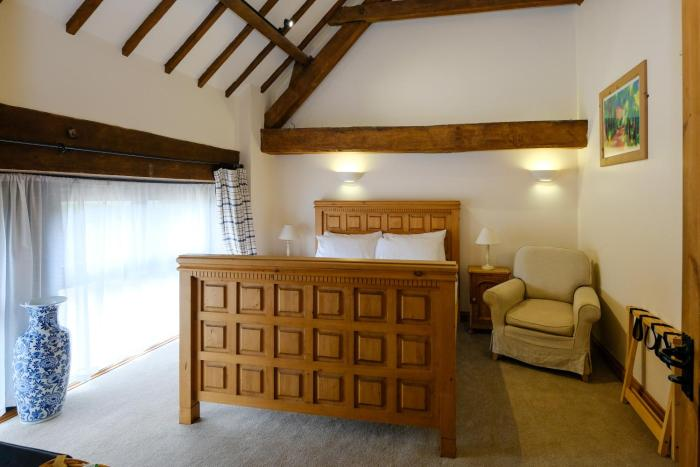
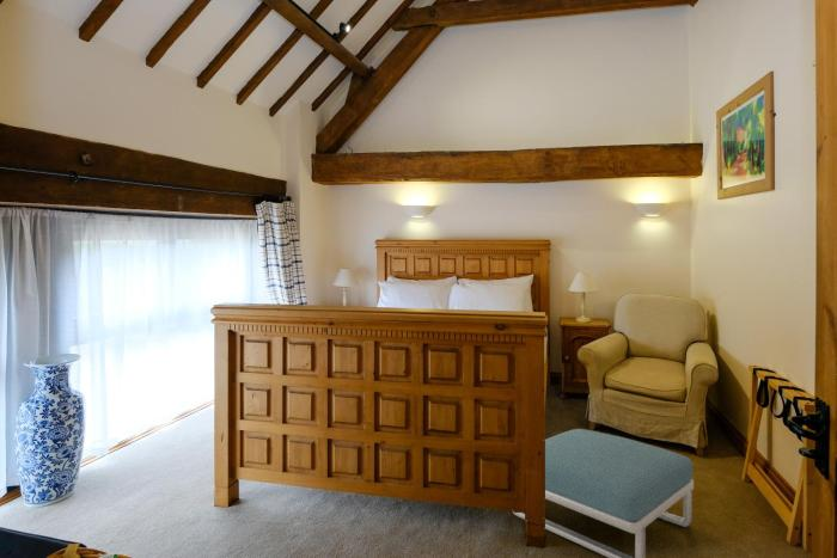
+ footstool (599, 483)
